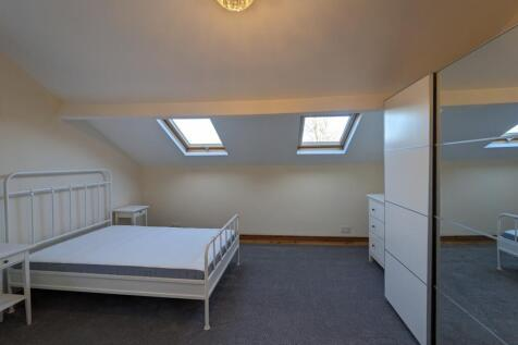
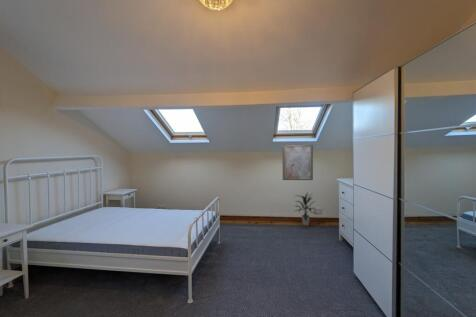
+ indoor plant (305, 208)
+ wall art (297, 162)
